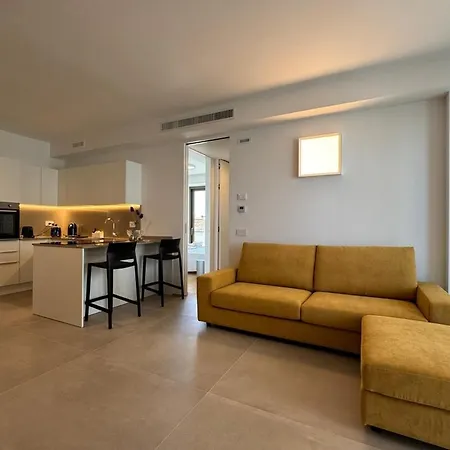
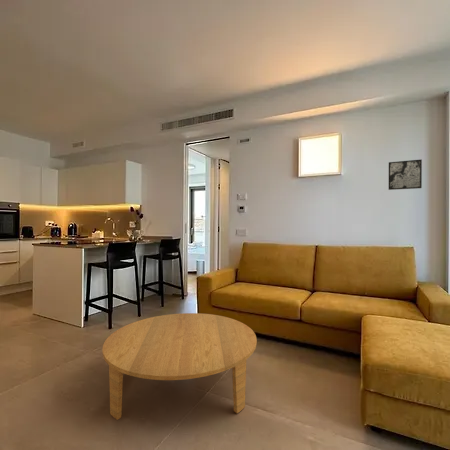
+ coffee table (182, 357)
+ wall art (404, 175)
